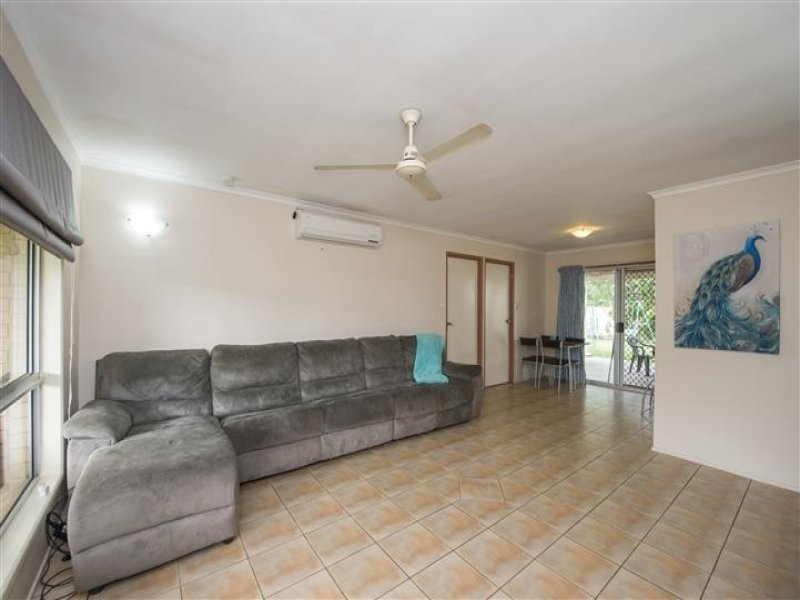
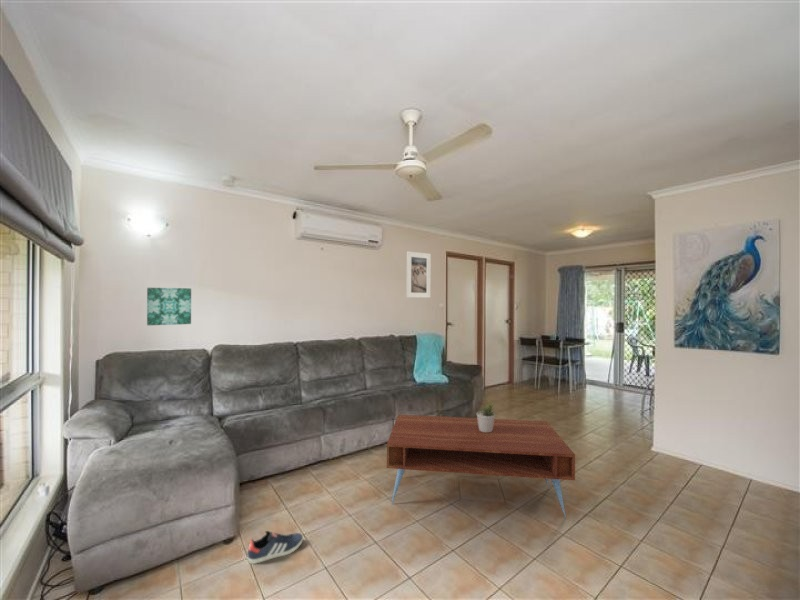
+ potted plant (486, 416)
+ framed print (418, 275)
+ sneaker (276, 541)
+ coffee table (473, 464)
+ wall art (169, 306)
